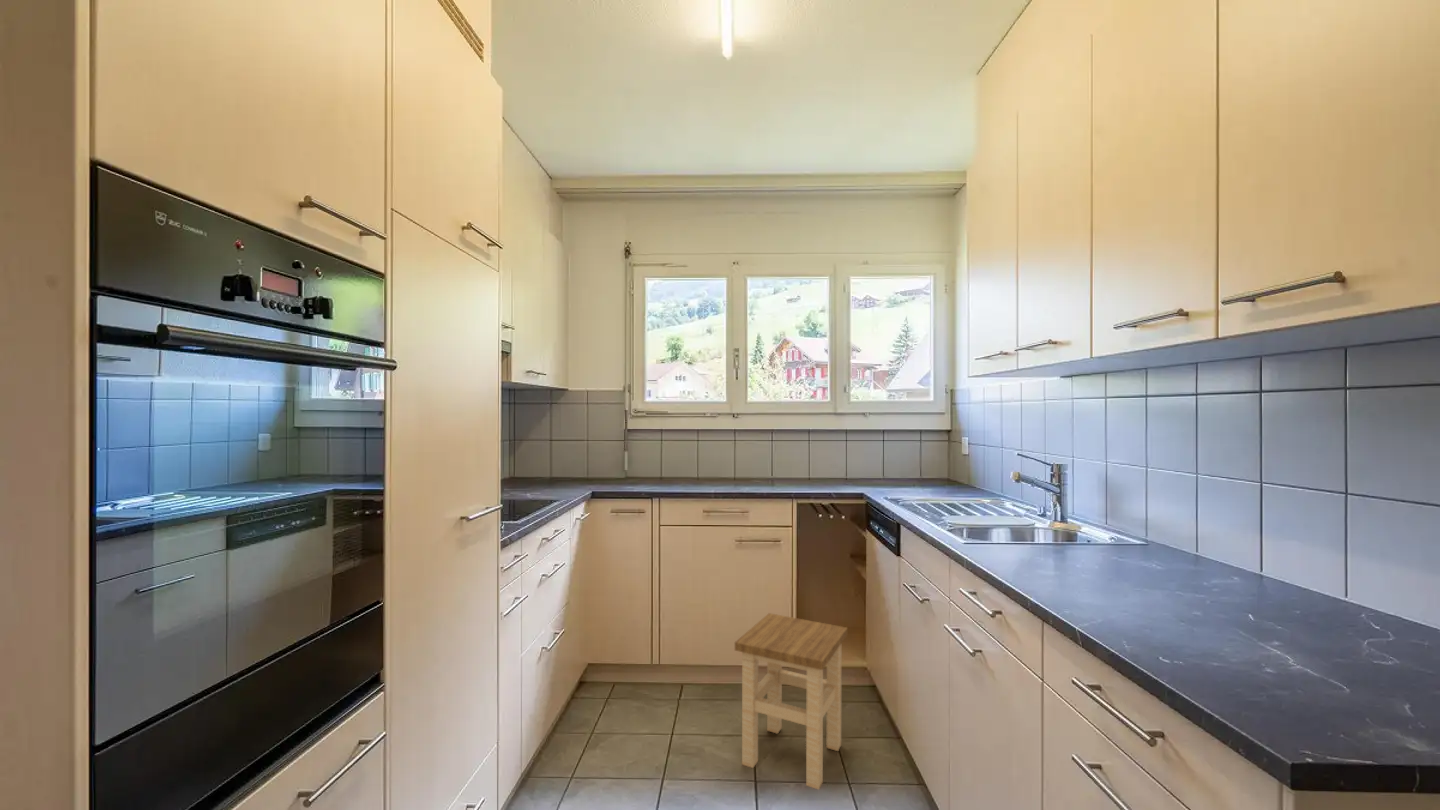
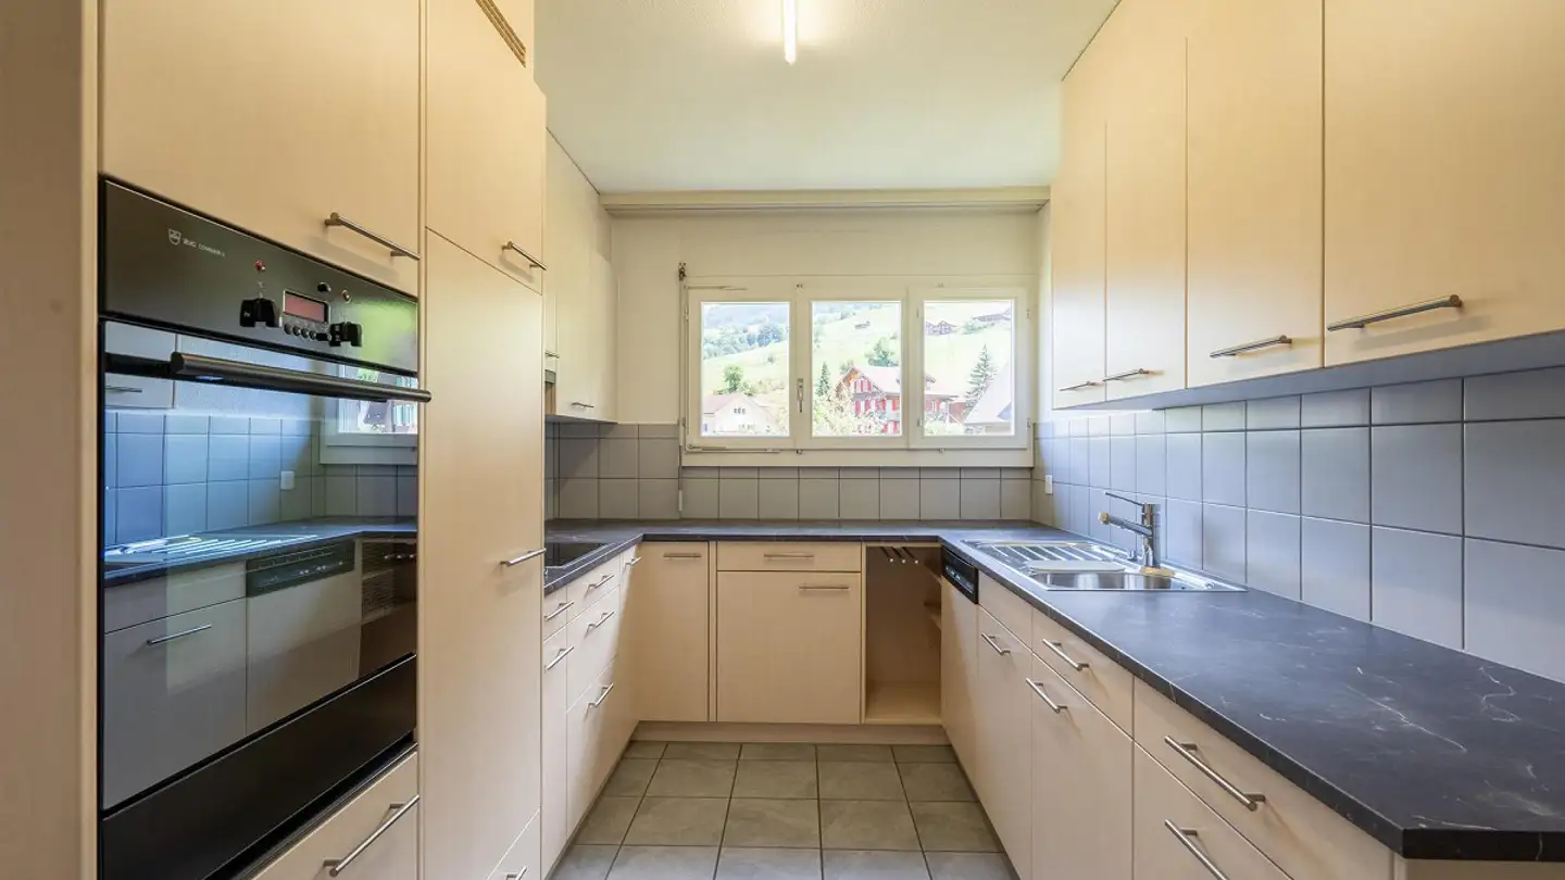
- stool (795, 686)
